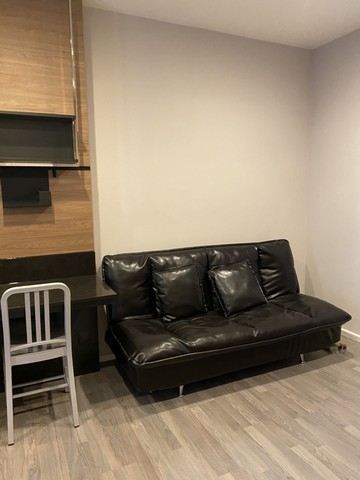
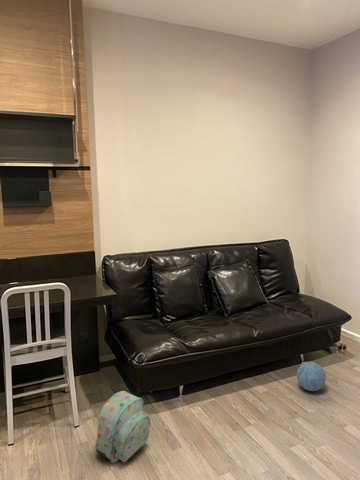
+ backpack (123, 424)
+ ball (311, 376)
